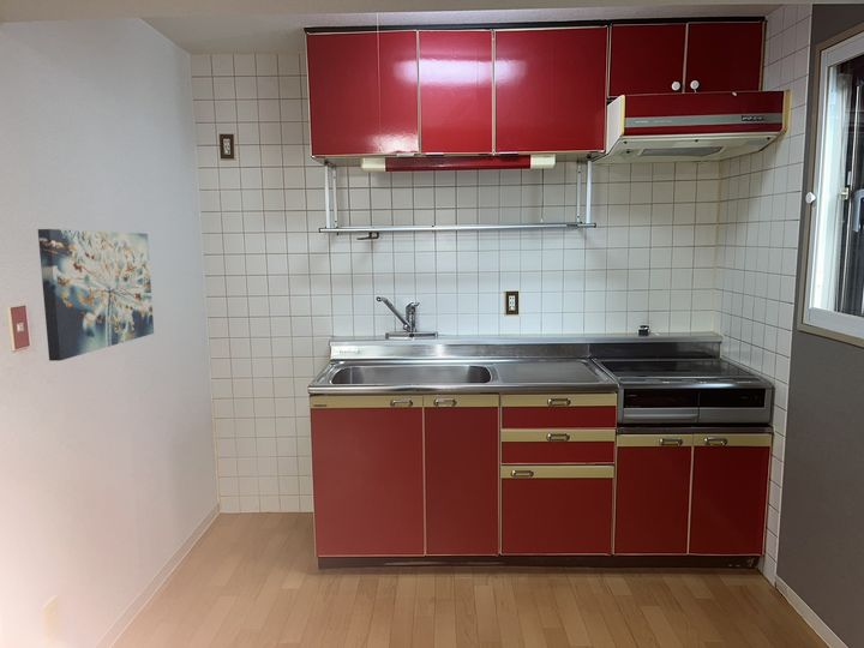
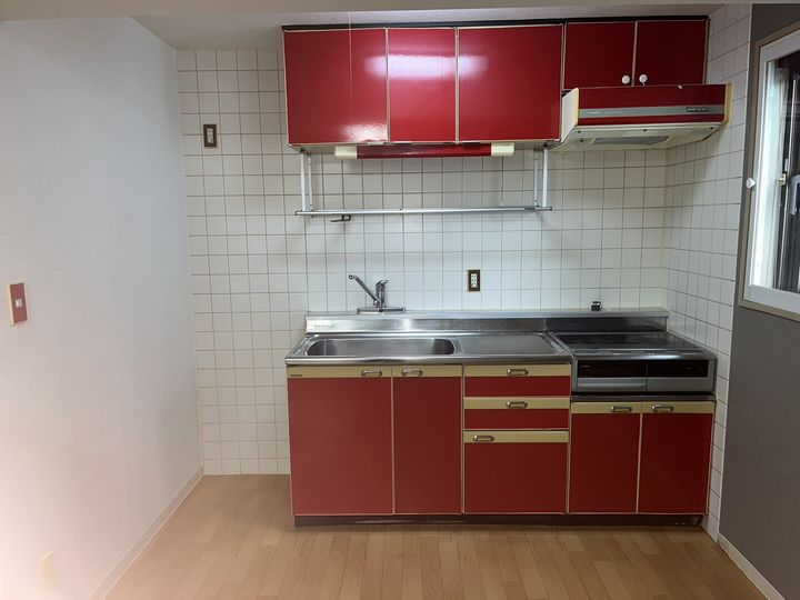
- wall art (104, 288)
